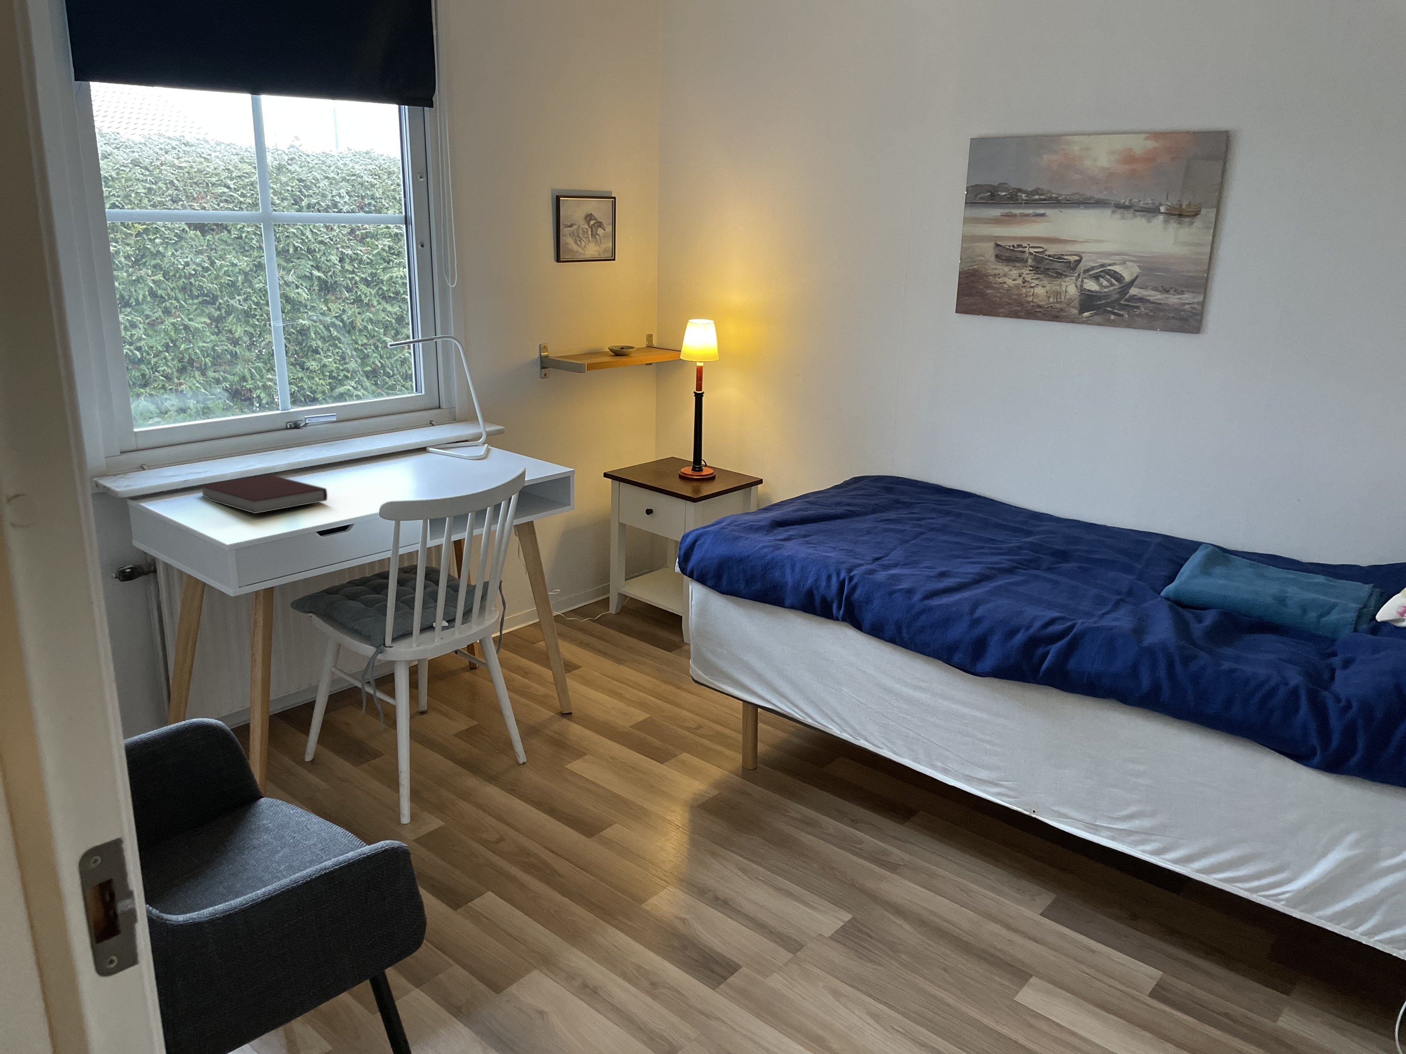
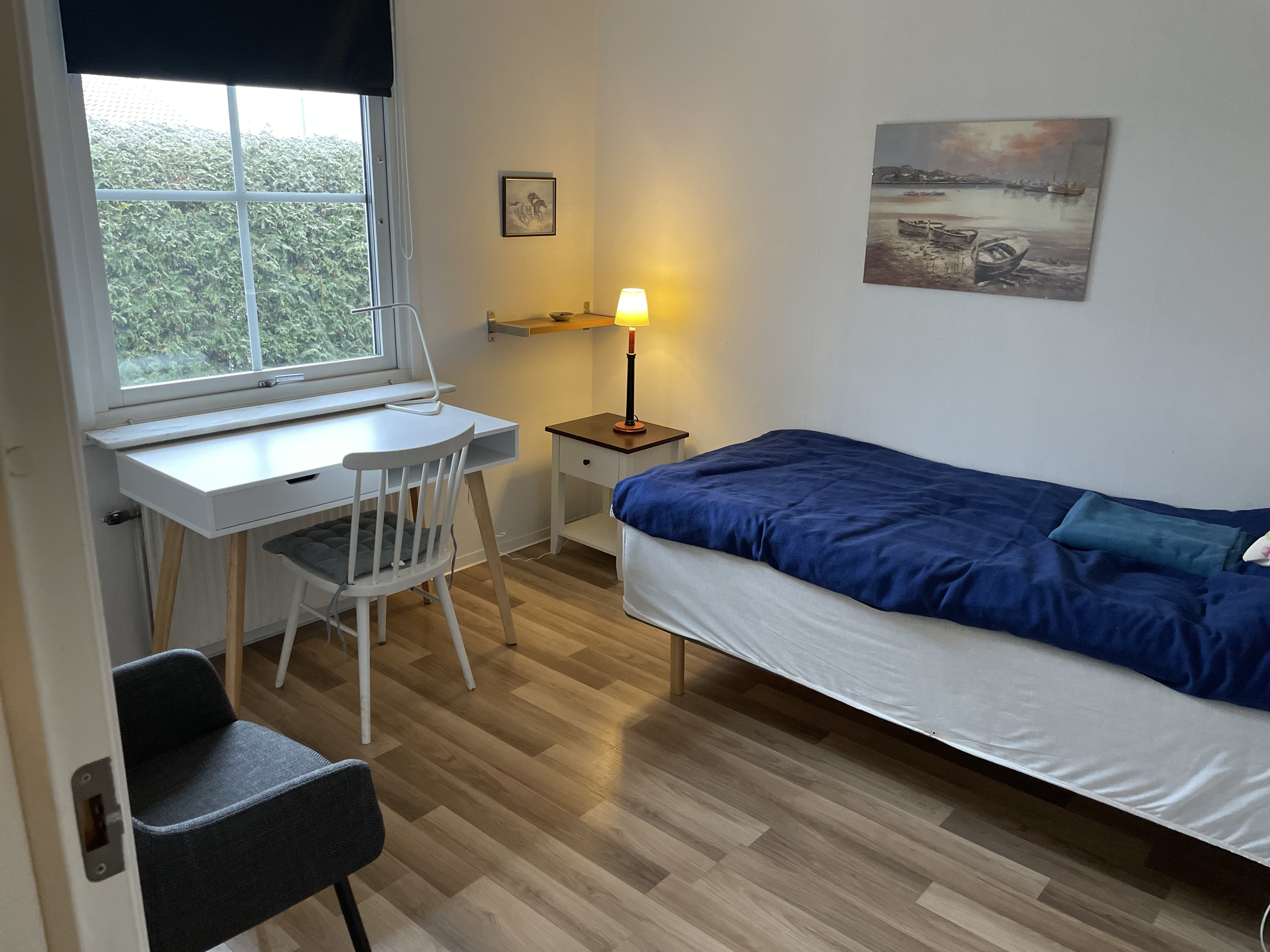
- notebook (263, 493)
